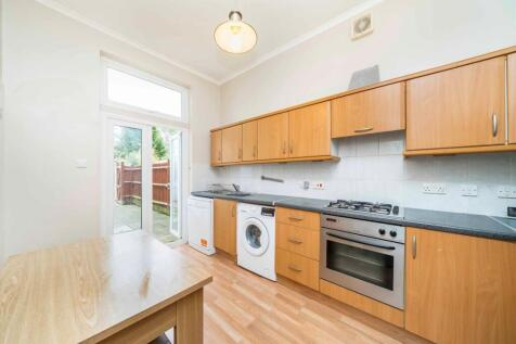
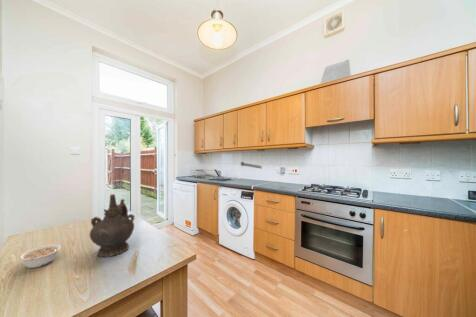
+ ceremonial vessel (114, 221)
+ legume (41, 255)
